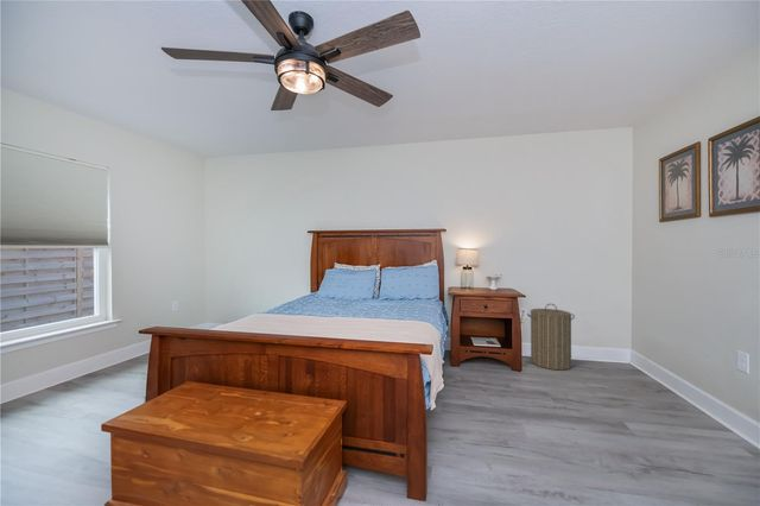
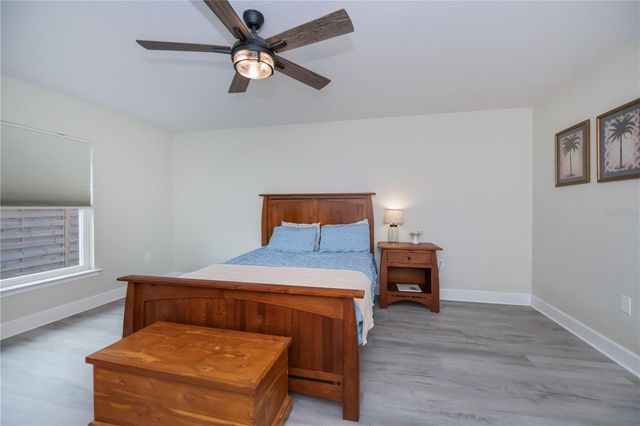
- laundry hamper (550, 333)
